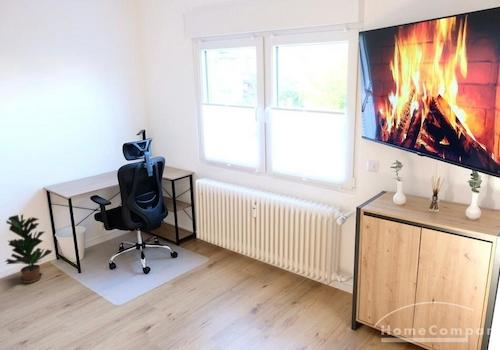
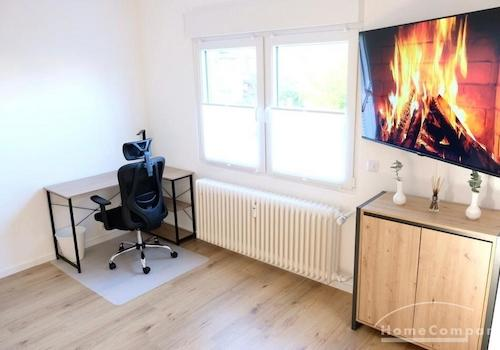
- potted plant (24, 247)
